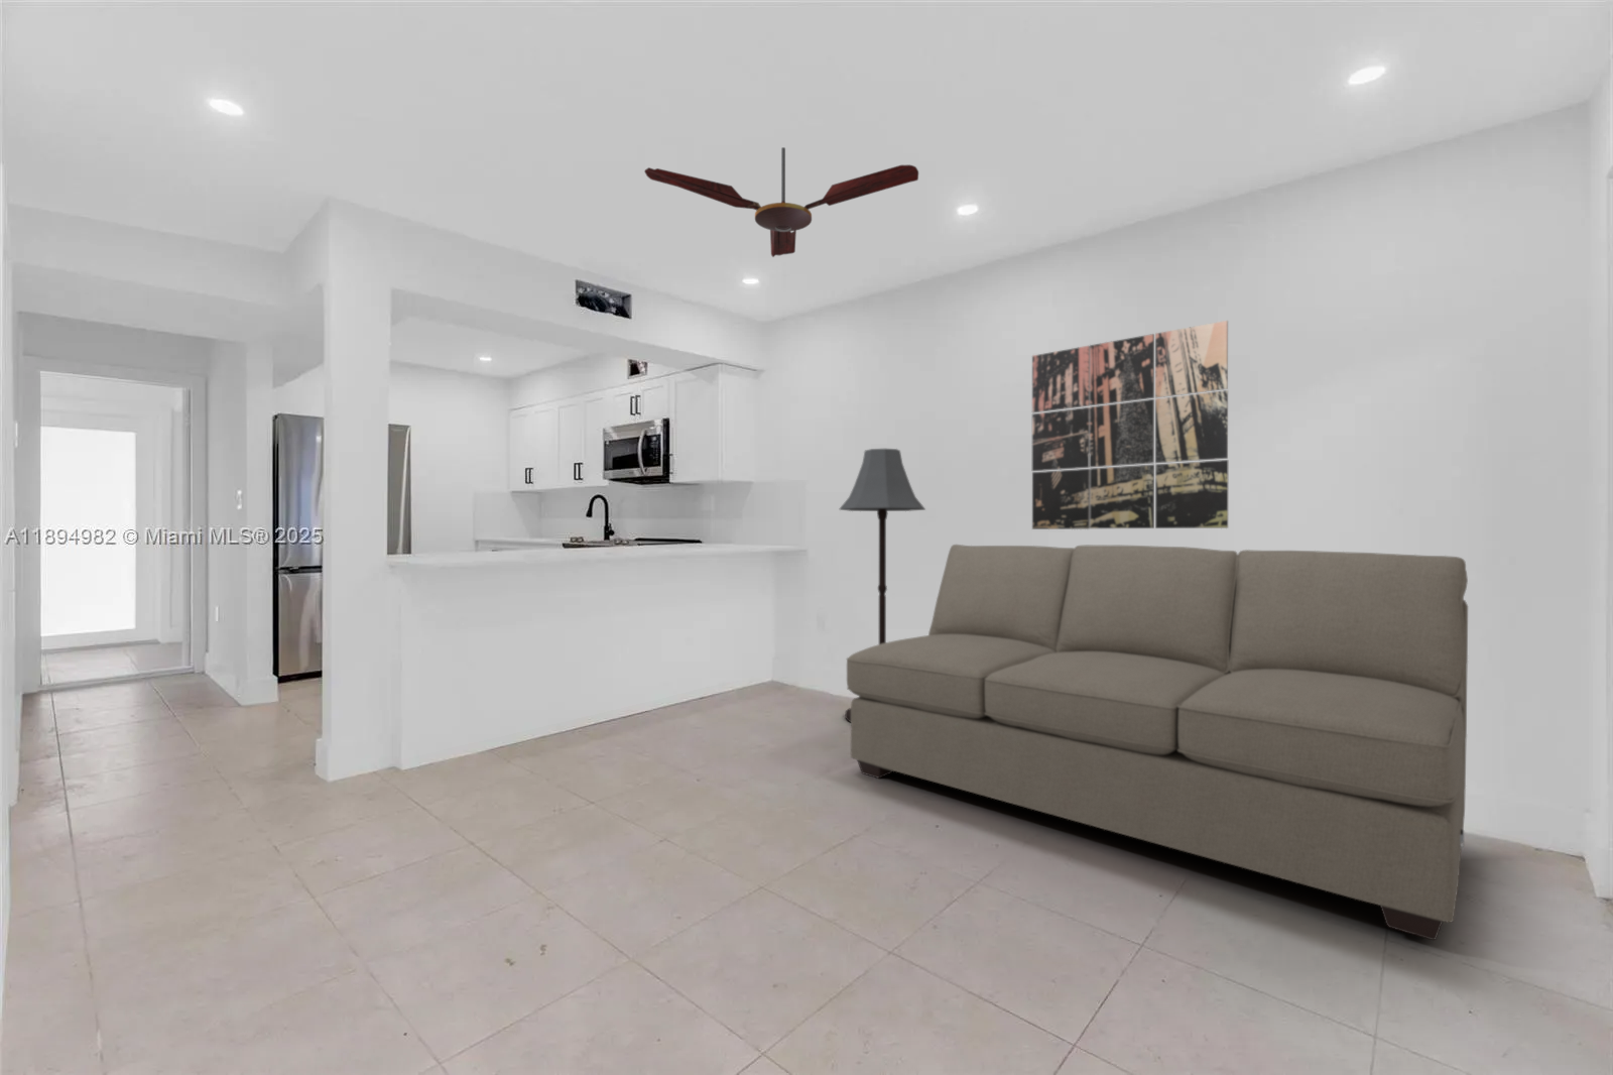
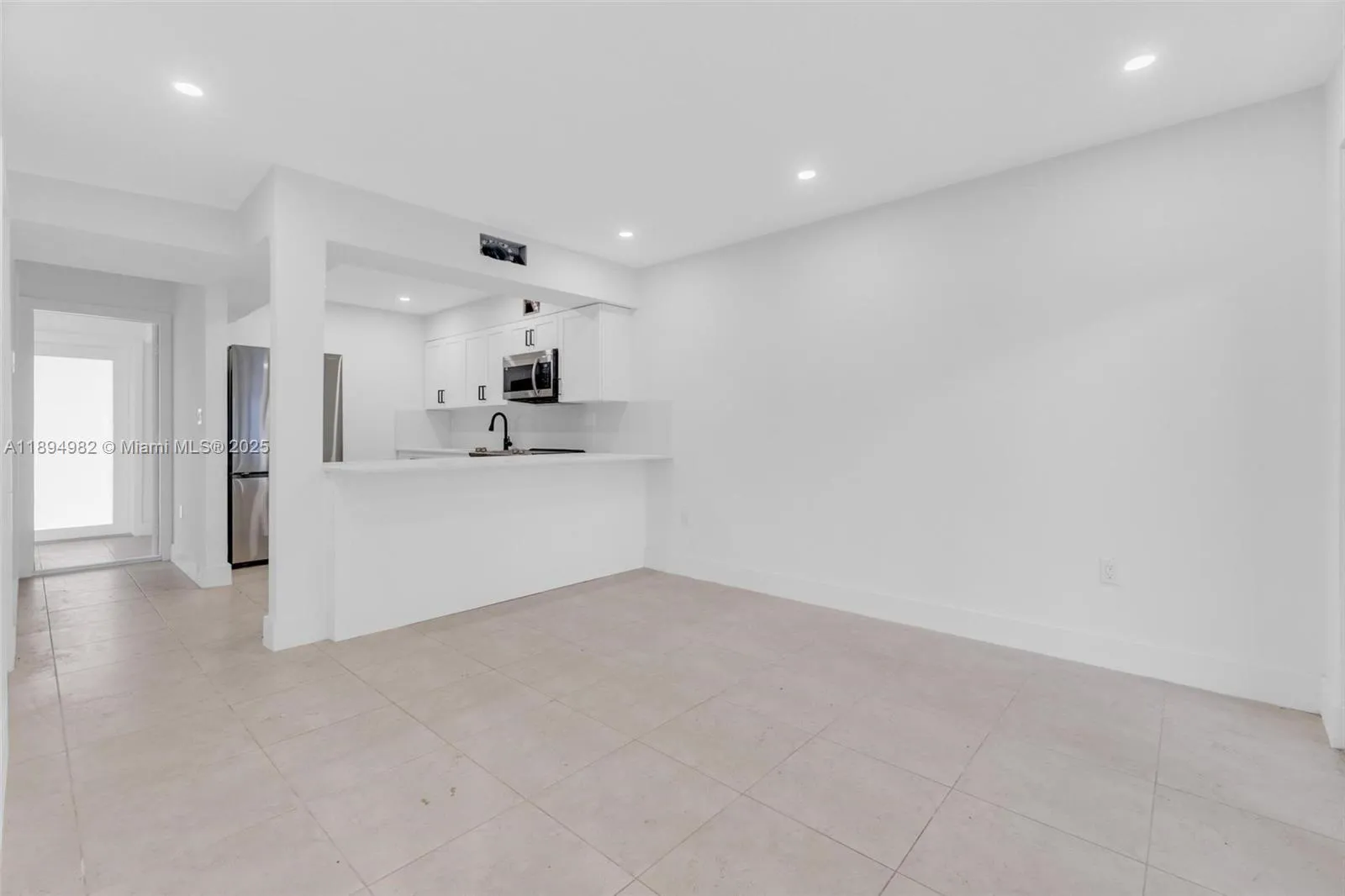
- wall art (1121, 433)
- sofa (1120, 672)
- ceiling fan (781, 202)
- floor lamp (883, 584)
